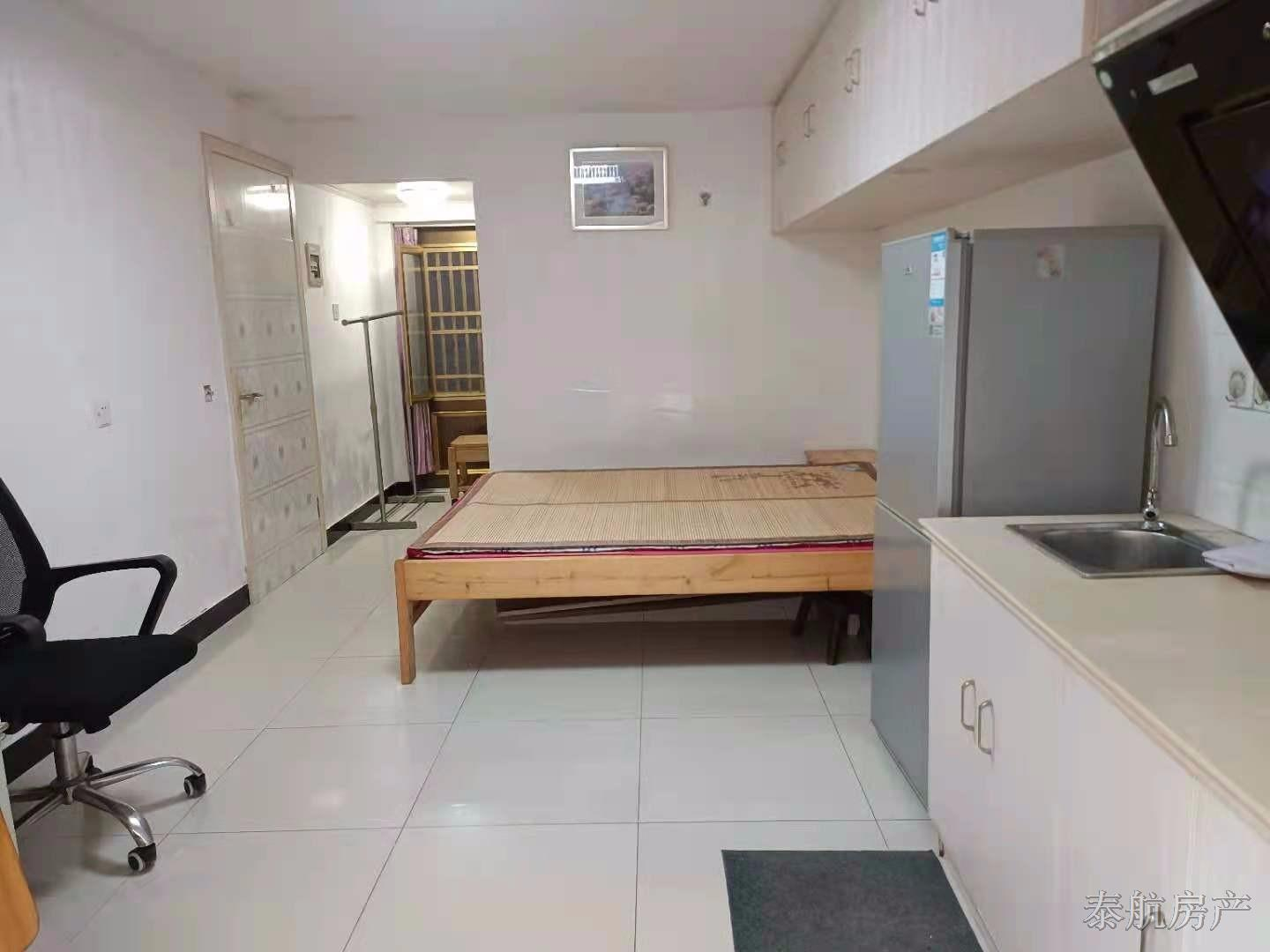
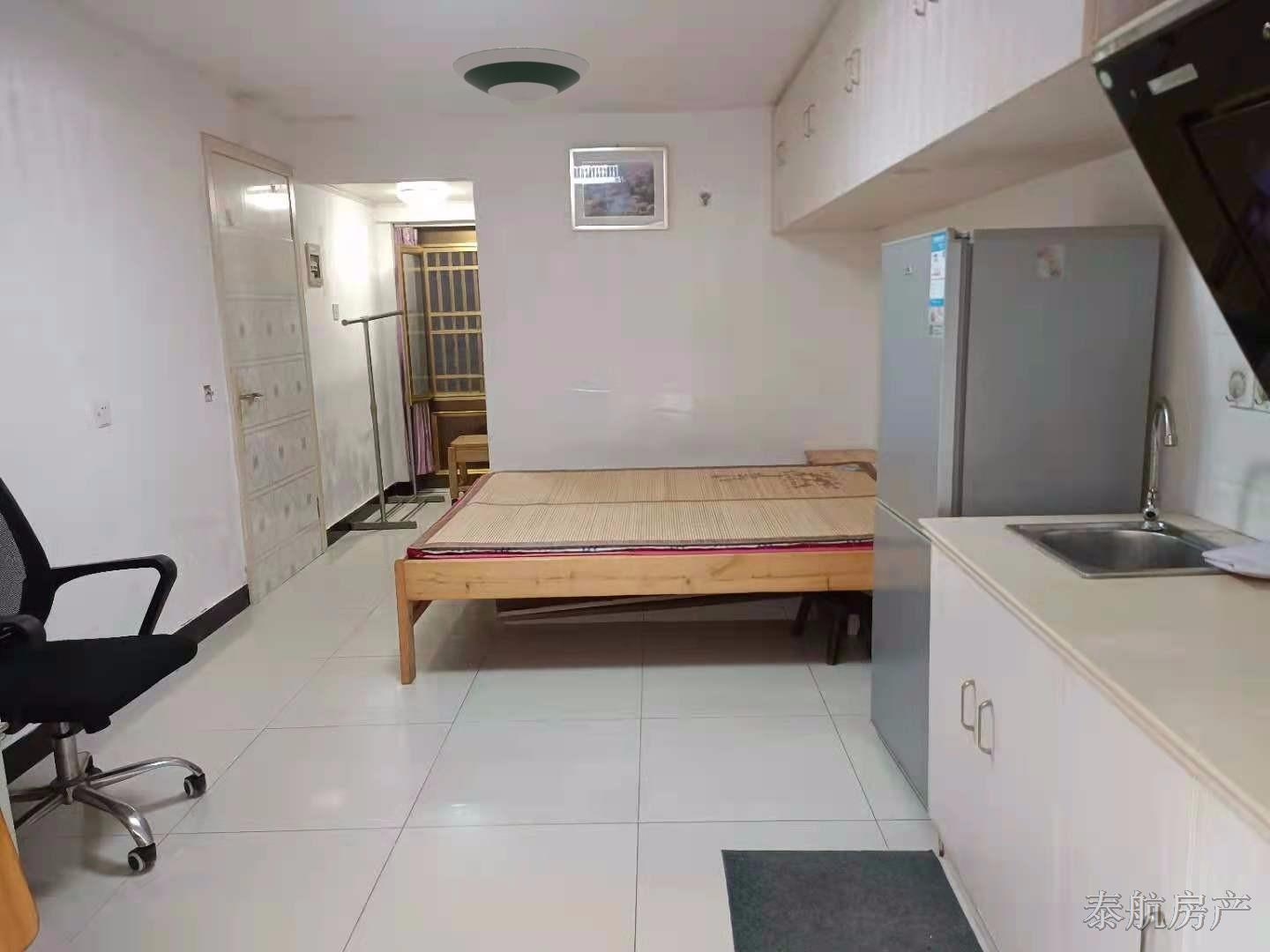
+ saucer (522, 86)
